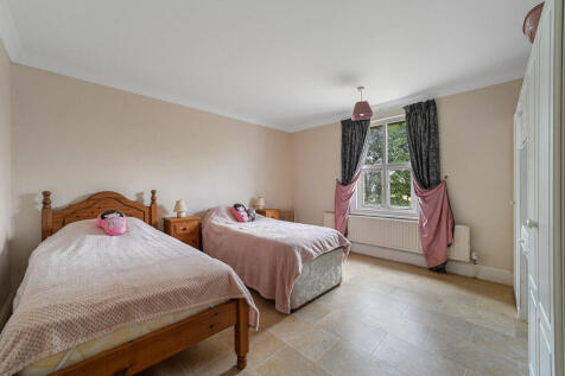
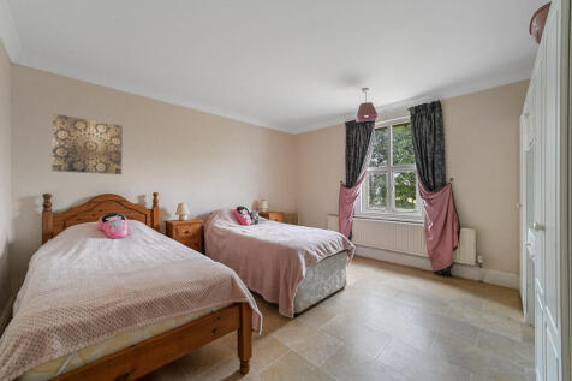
+ wall art (89, 147)
